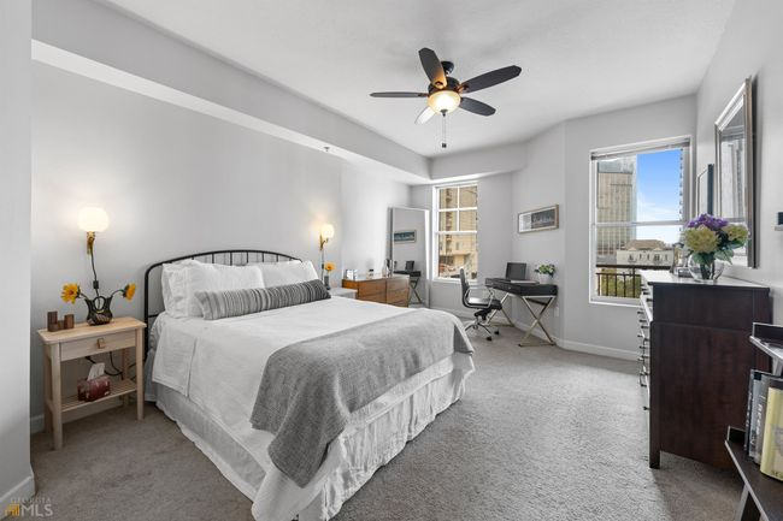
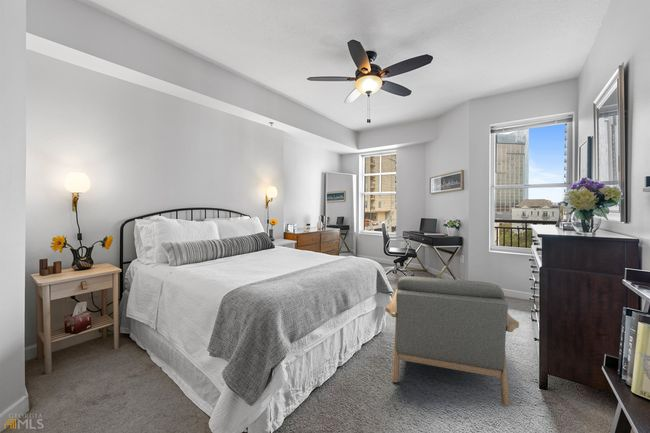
+ armchair (444, 319)
